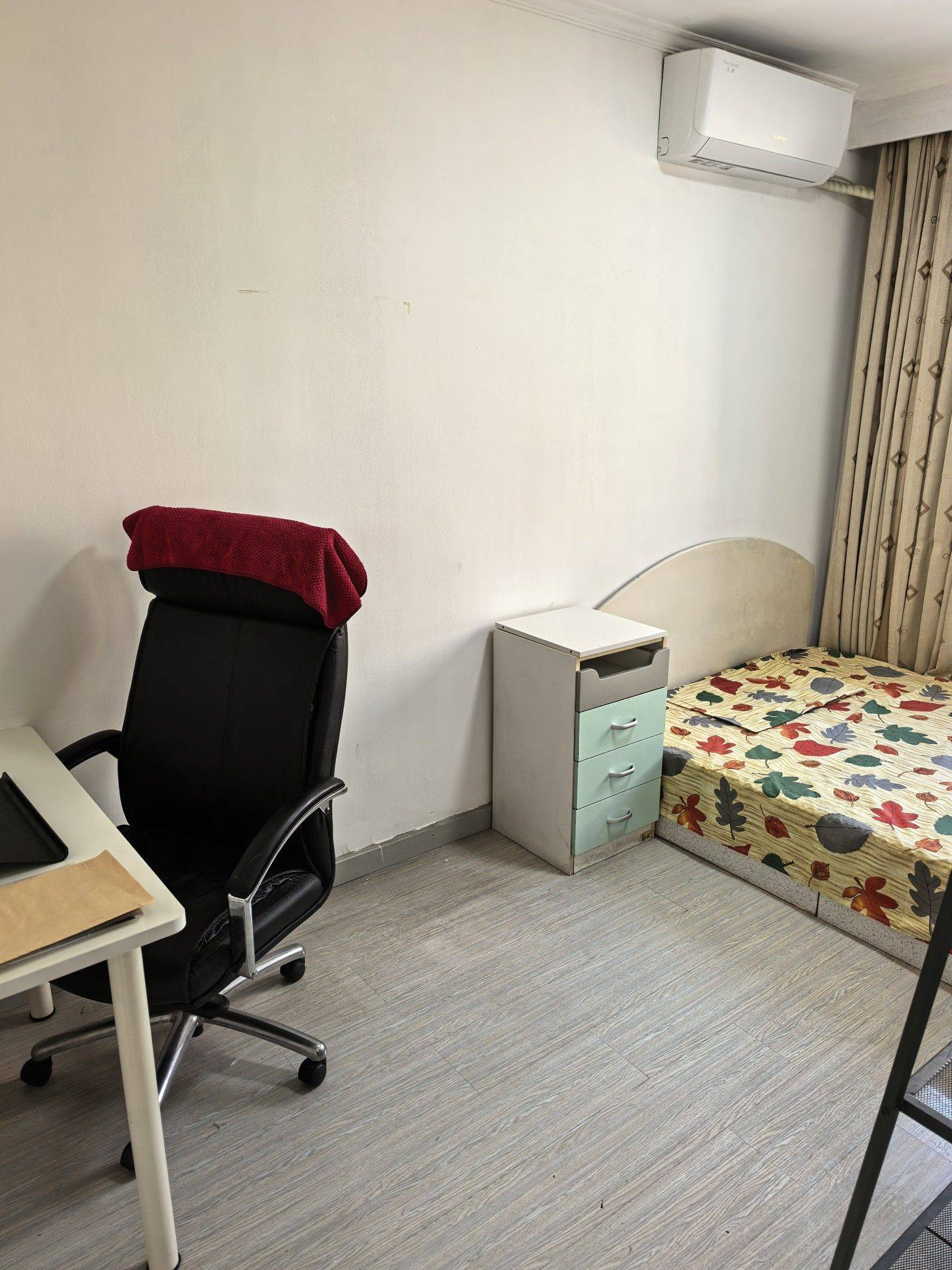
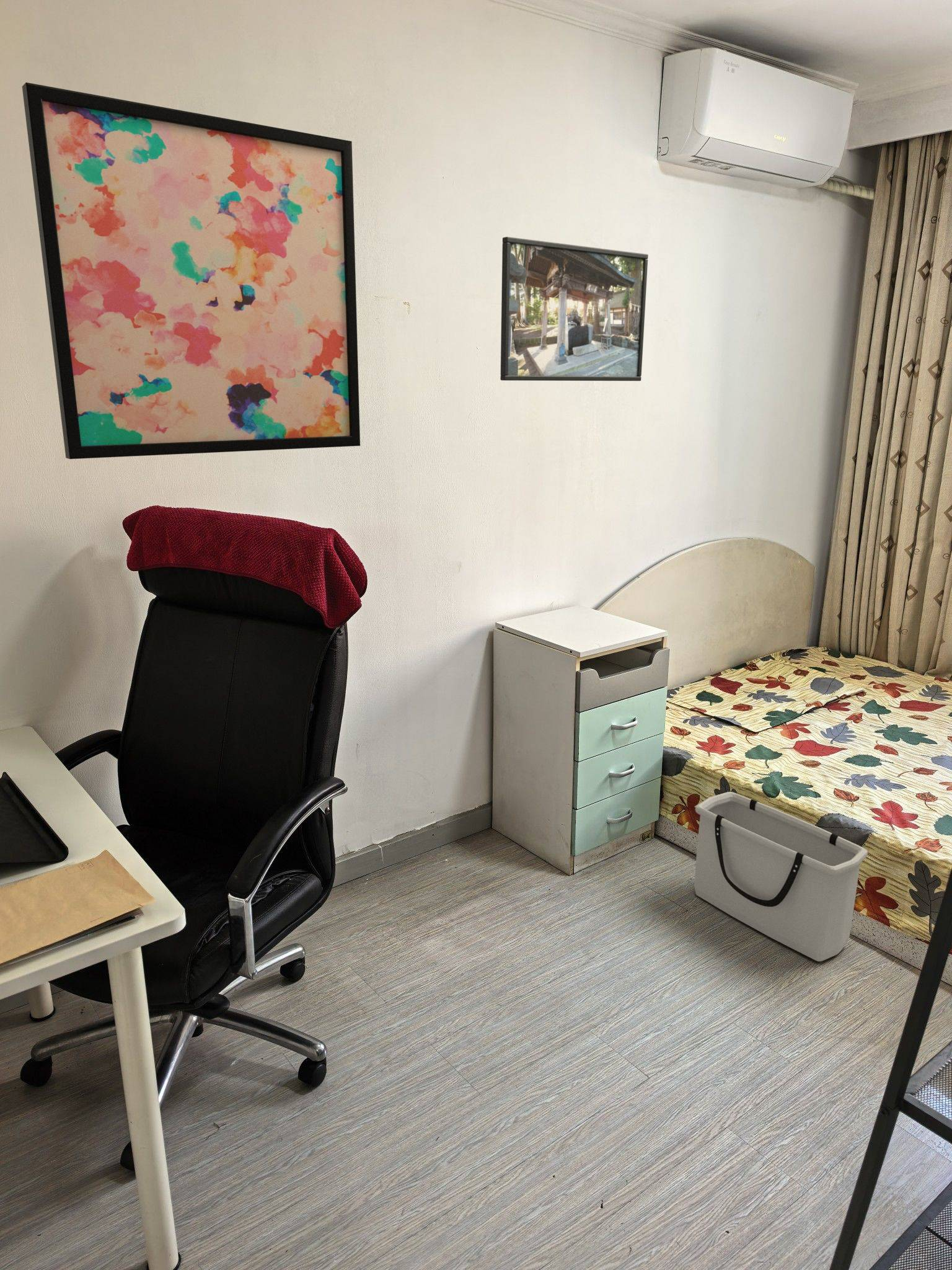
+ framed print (577, 314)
+ storage bin (772, 873)
+ wall art (215, 292)
